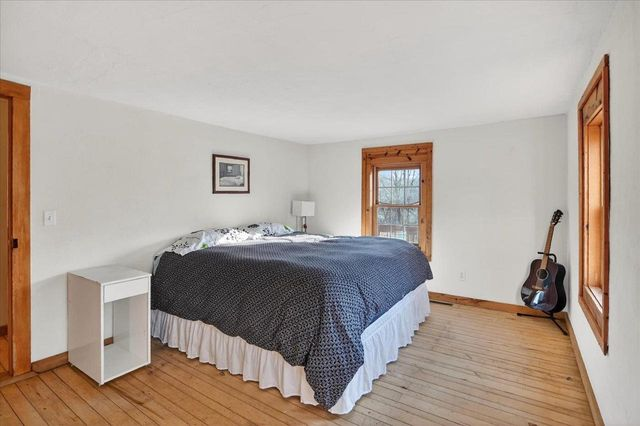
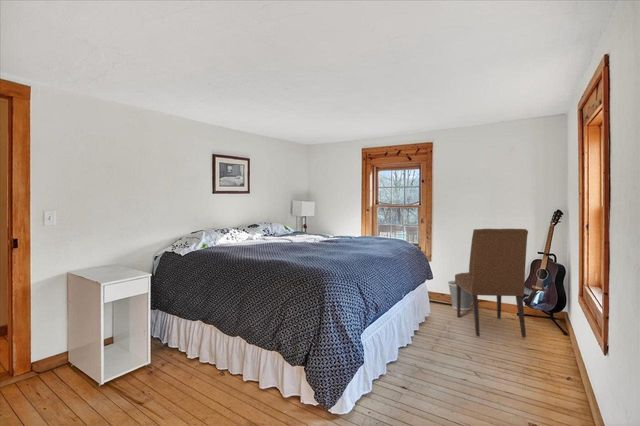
+ wastebasket (461, 295)
+ chair (488, 276)
